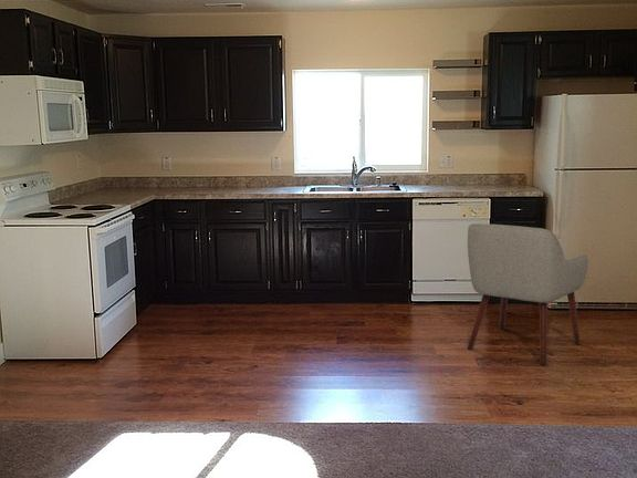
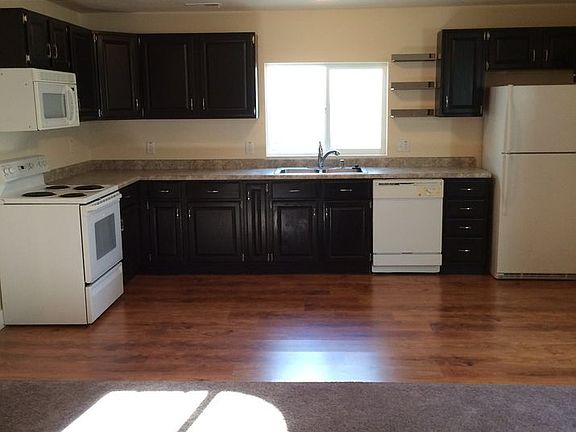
- chair (523, 284)
